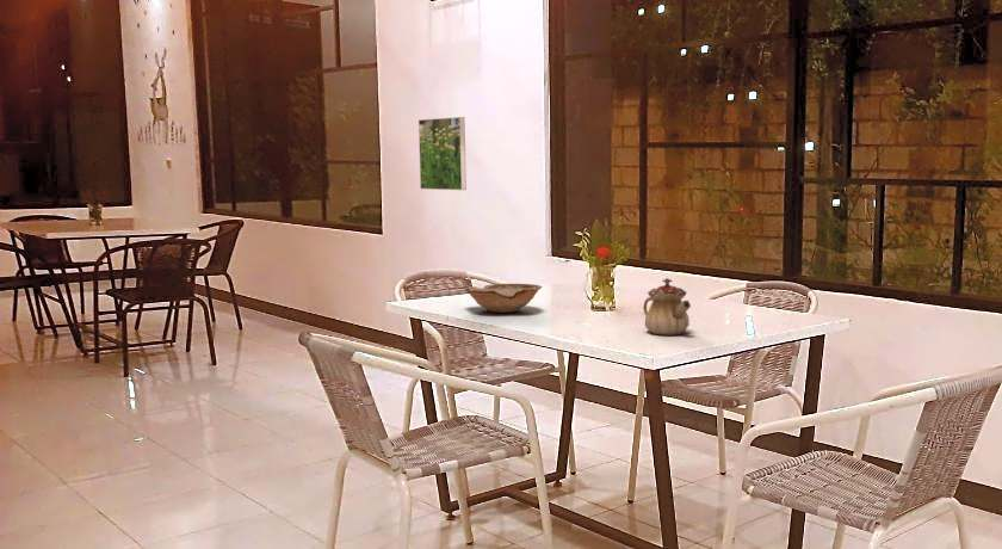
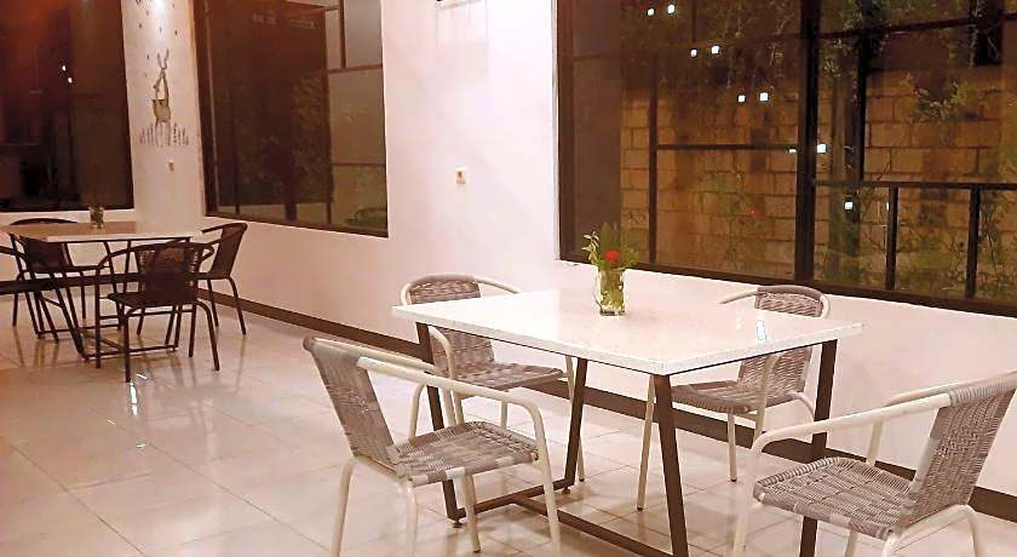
- teapot (664, 304)
- bowl (503, 297)
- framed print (441, 154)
